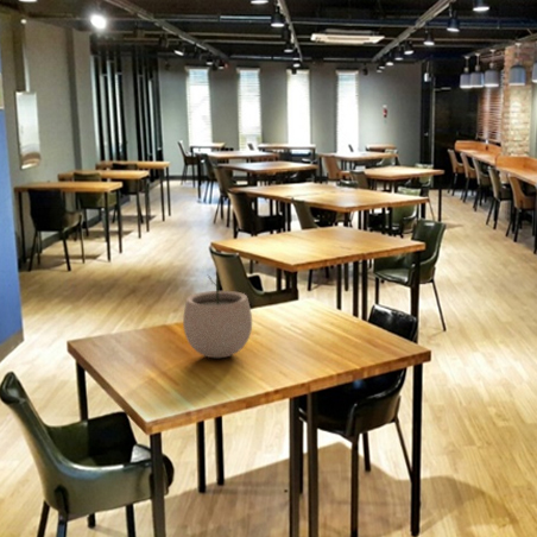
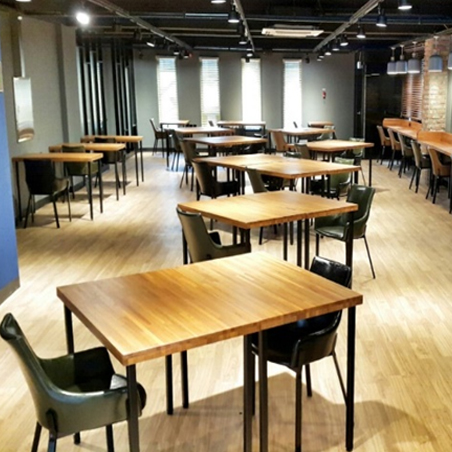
- plant pot (217, 314)
